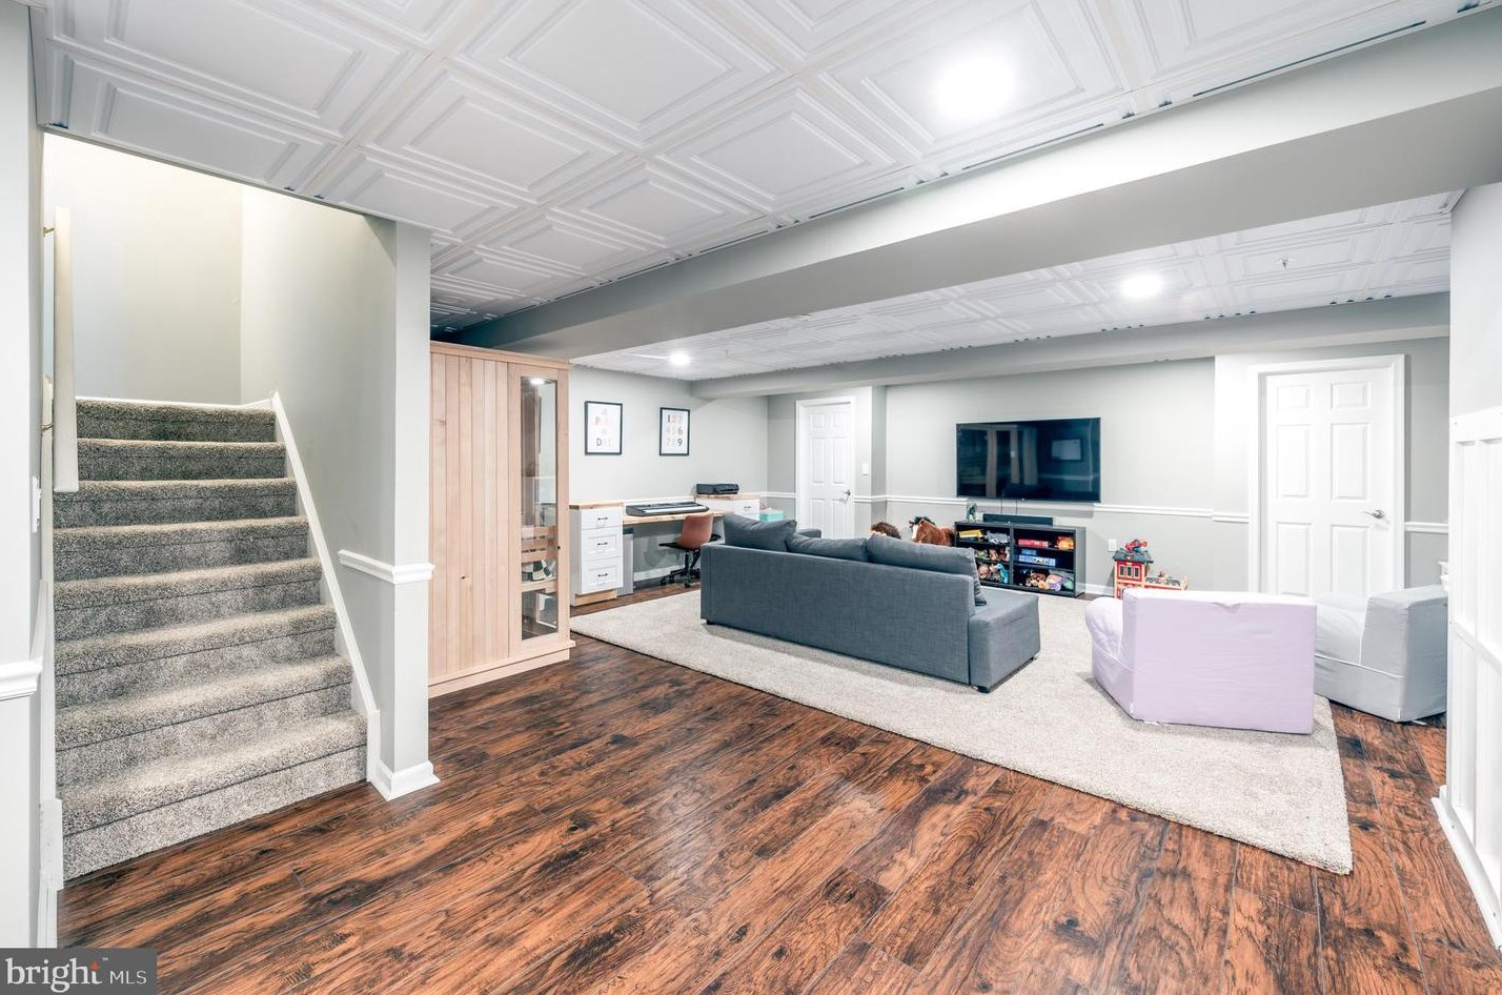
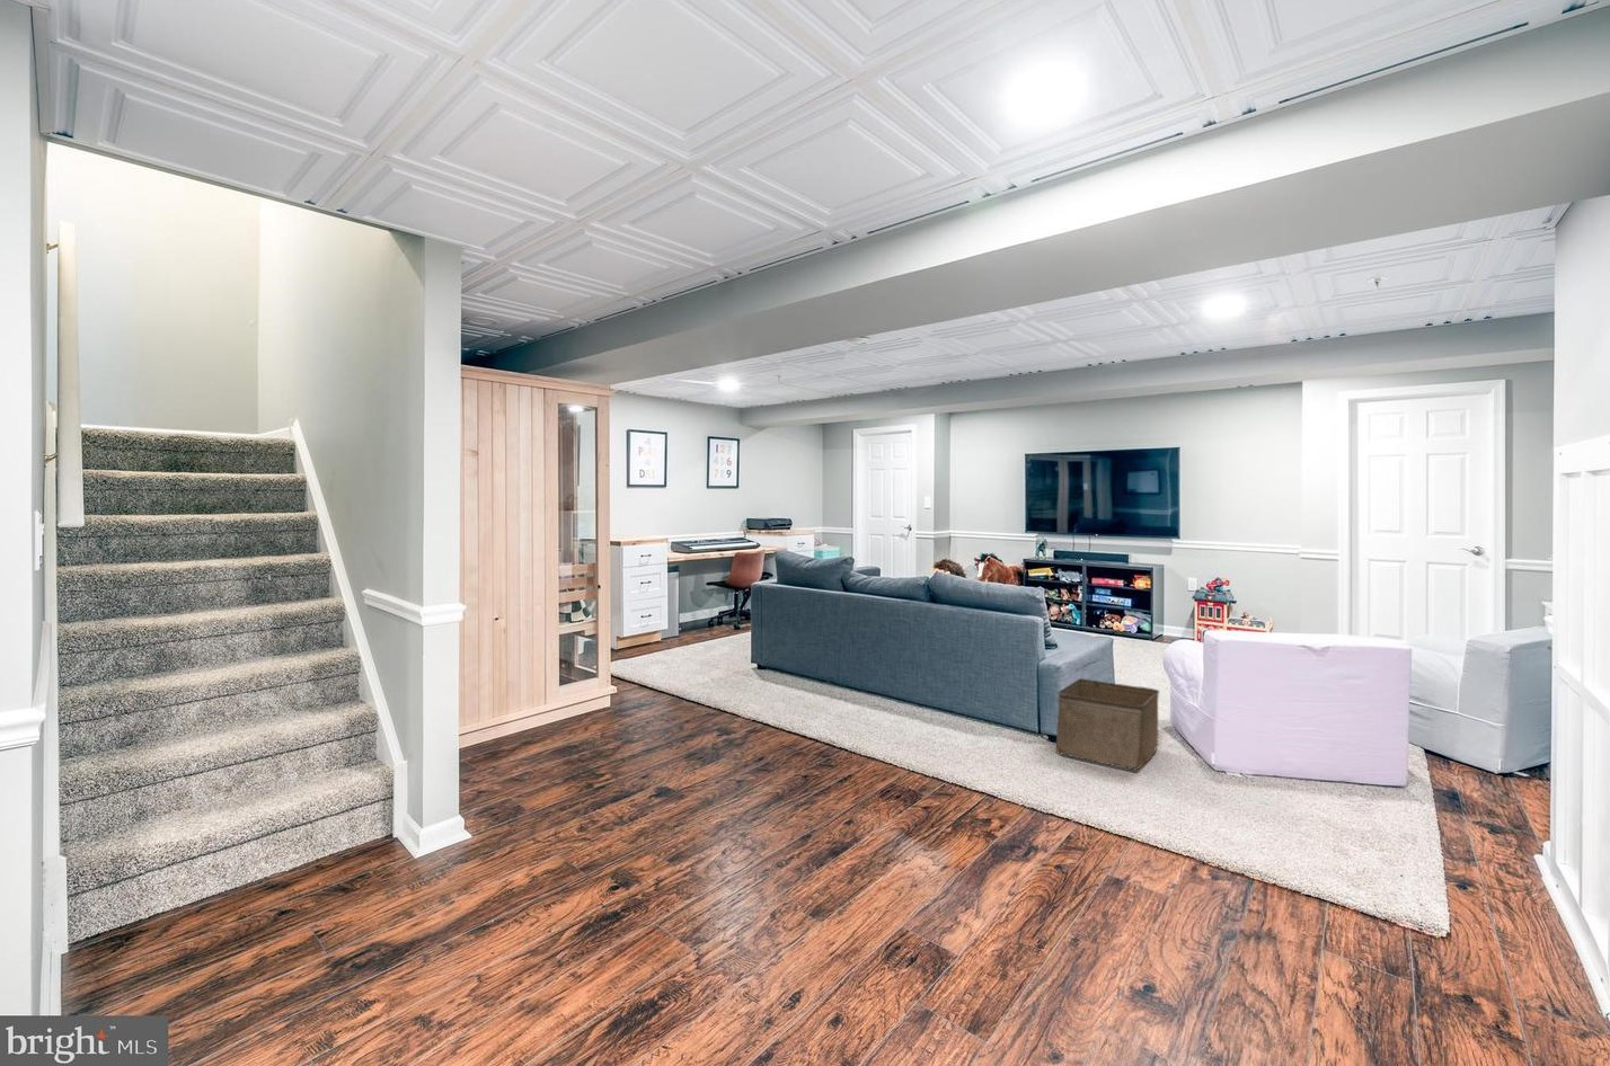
+ storage bin (1105, 721)
